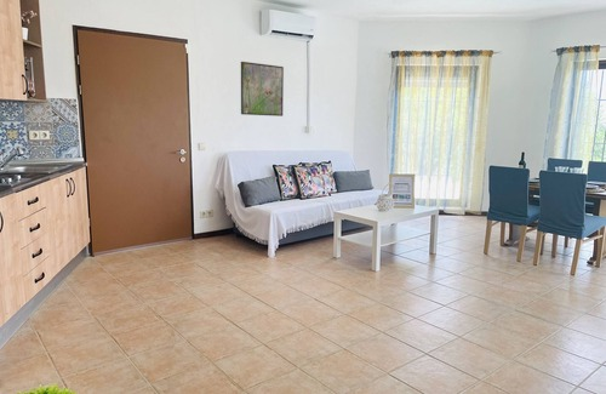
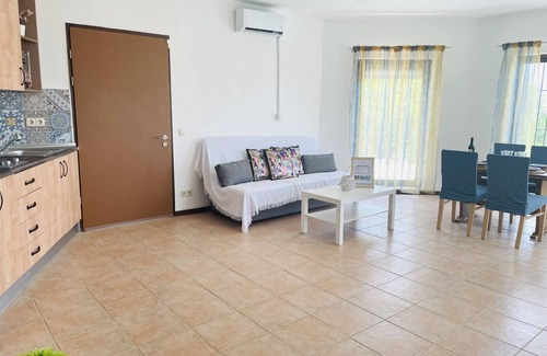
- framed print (262, 90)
